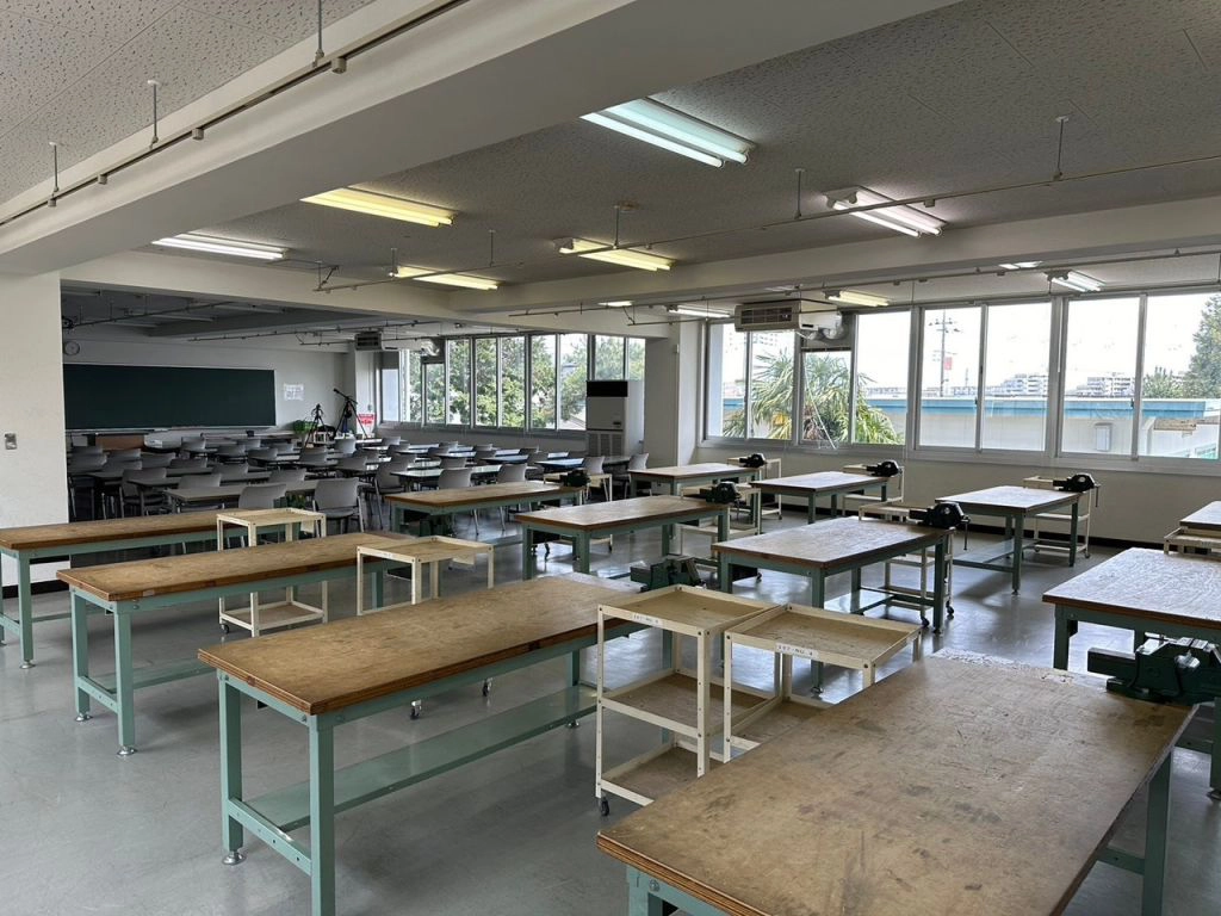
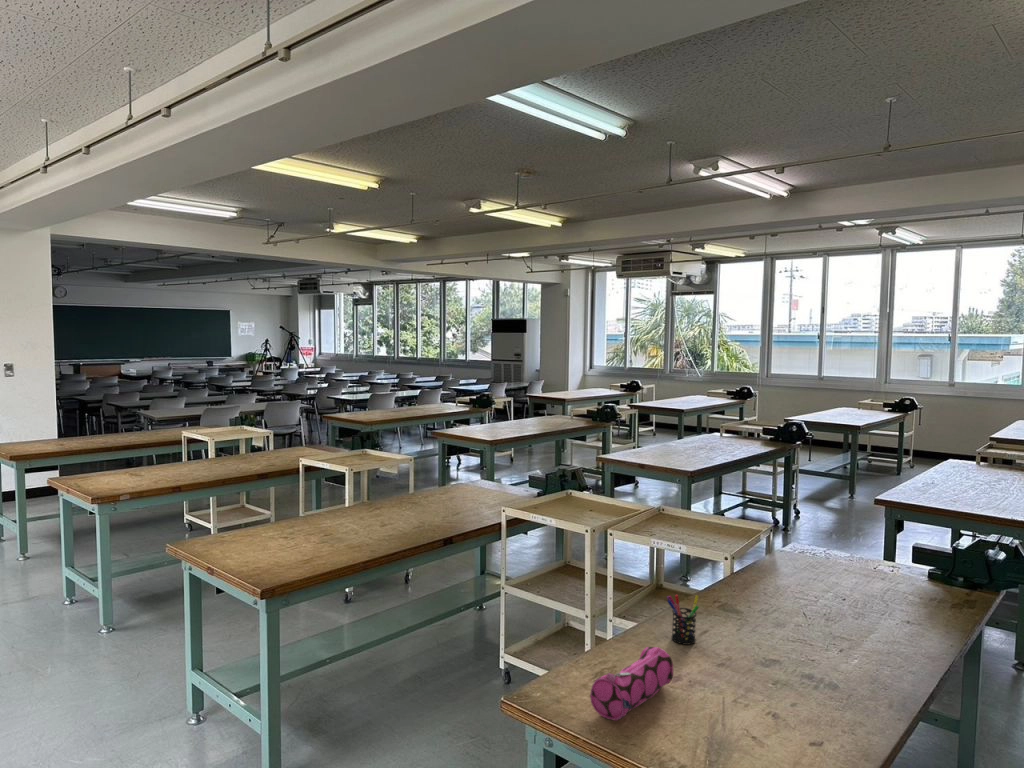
+ pen holder (685, 617)
+ pencil case (635, 679)
